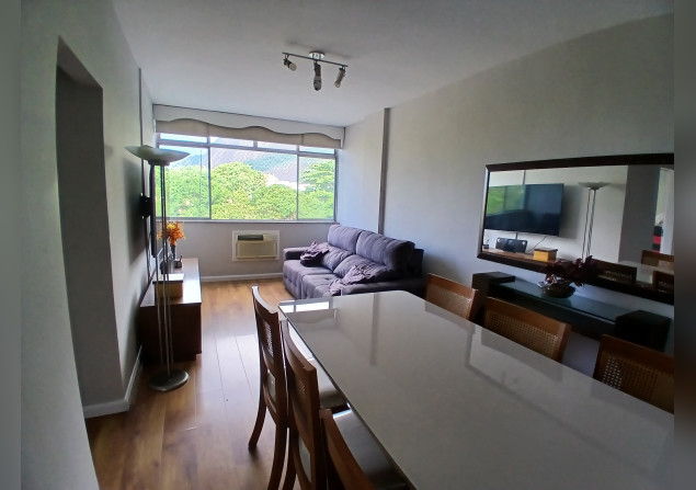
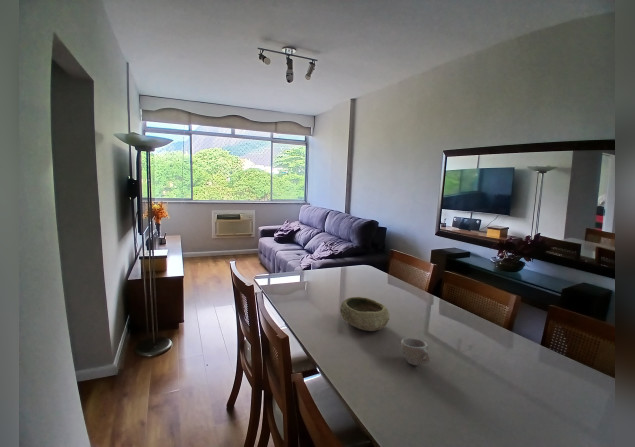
+ cup (417, 354)
+ bowl (365, 314)
